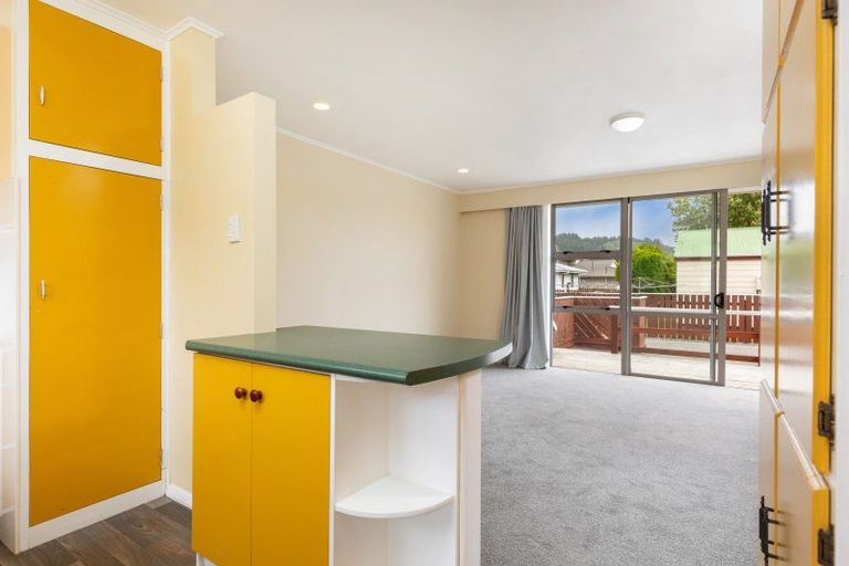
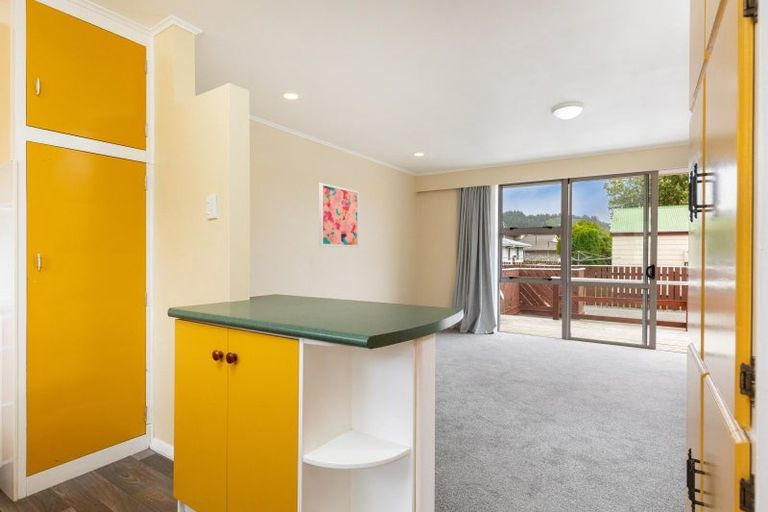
+ wall art (340, 217)
